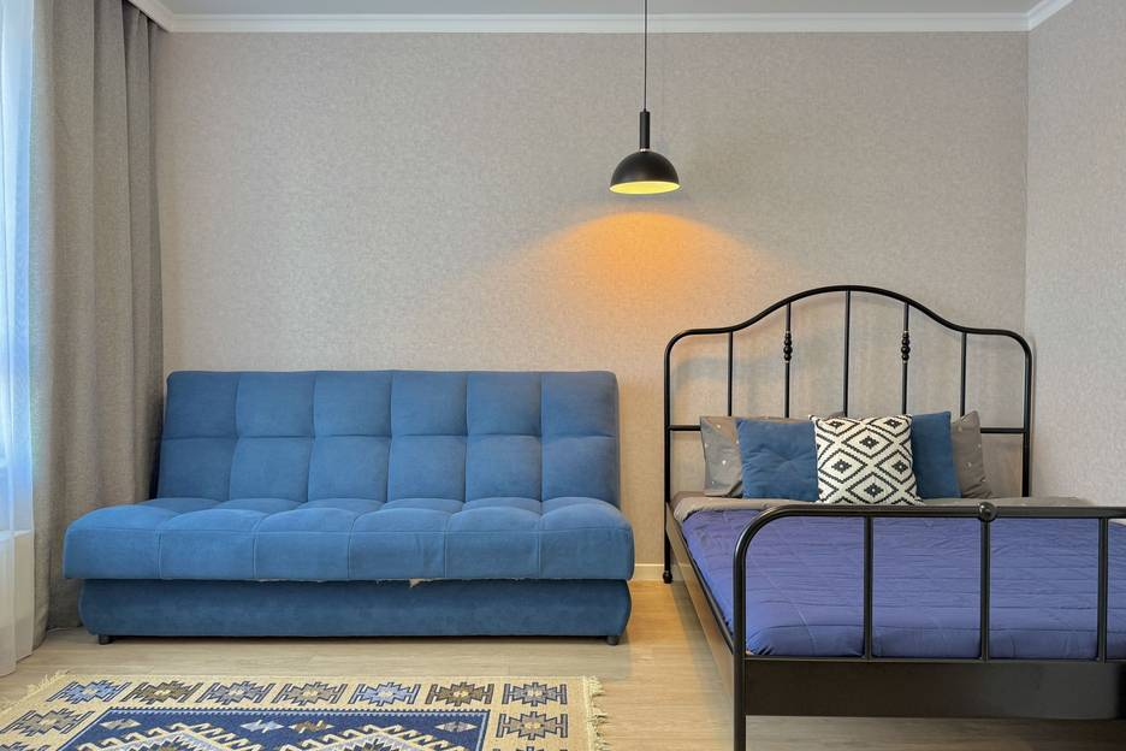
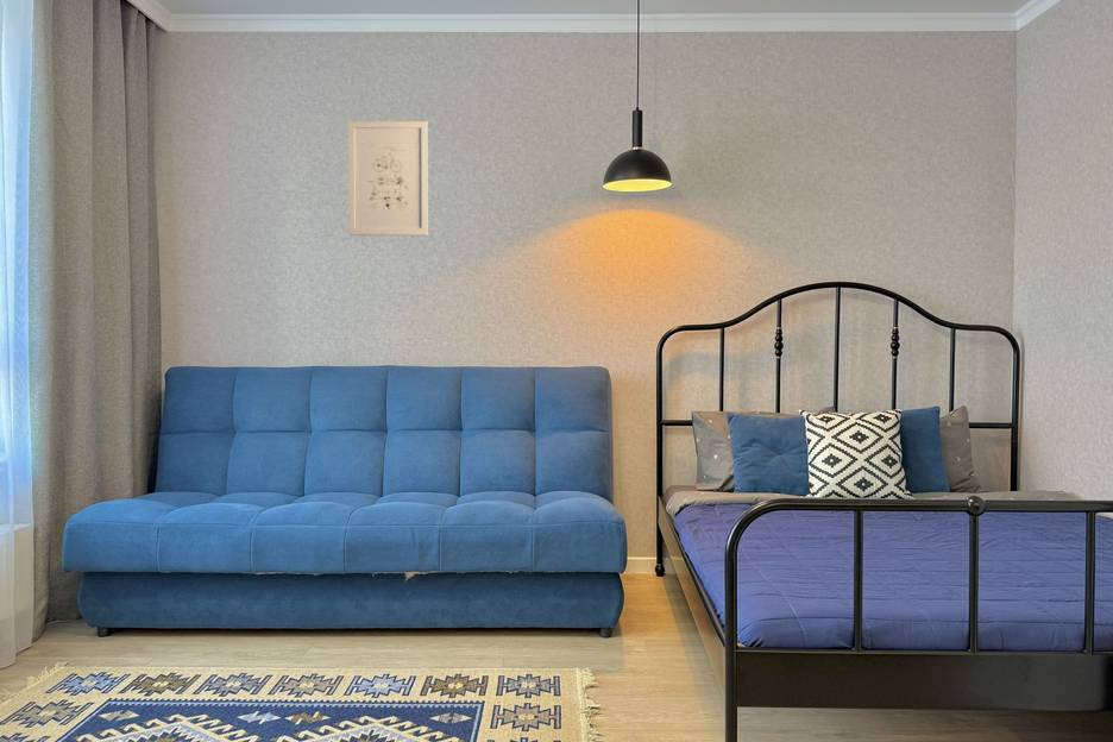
+ wall art (388, 178)
